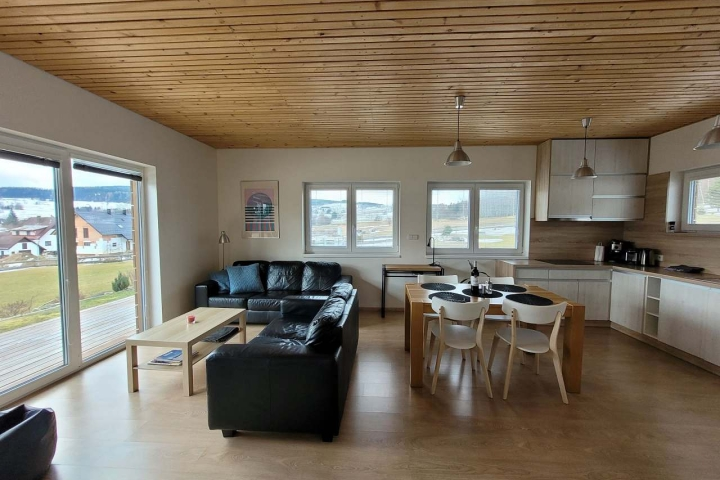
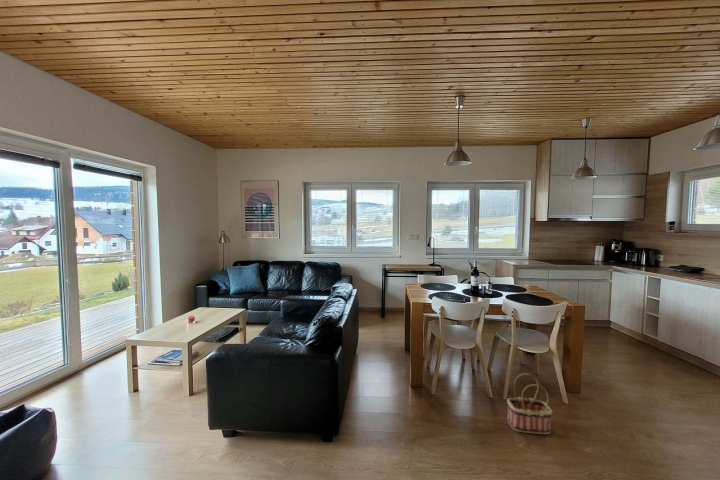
+ basket (529, 402)
